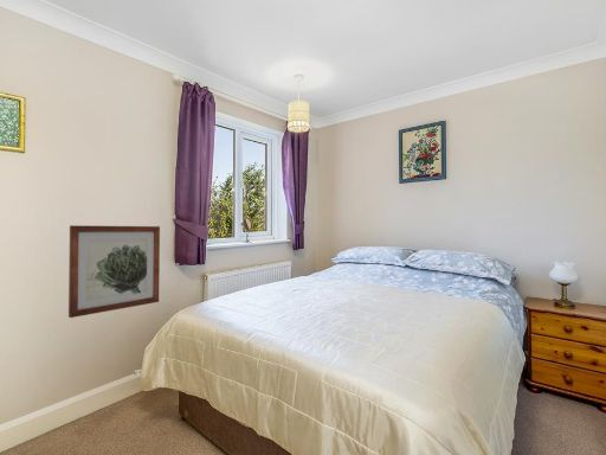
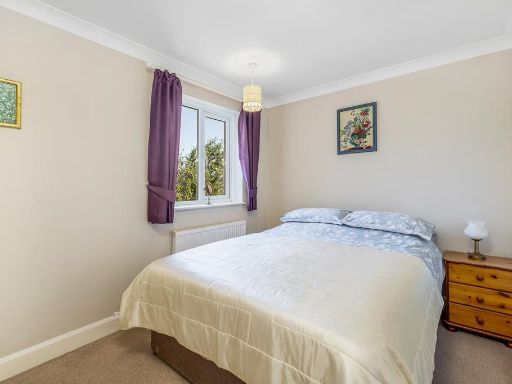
- wall art (118, 267)
